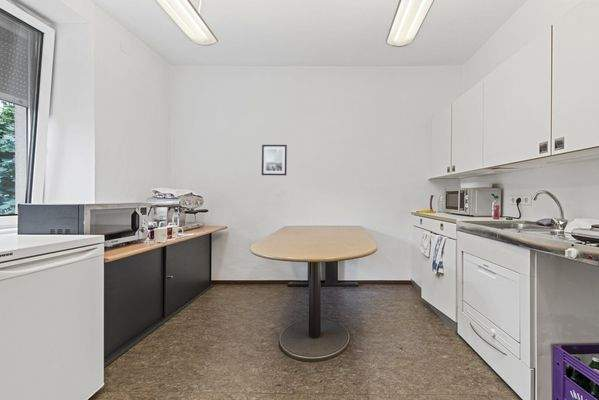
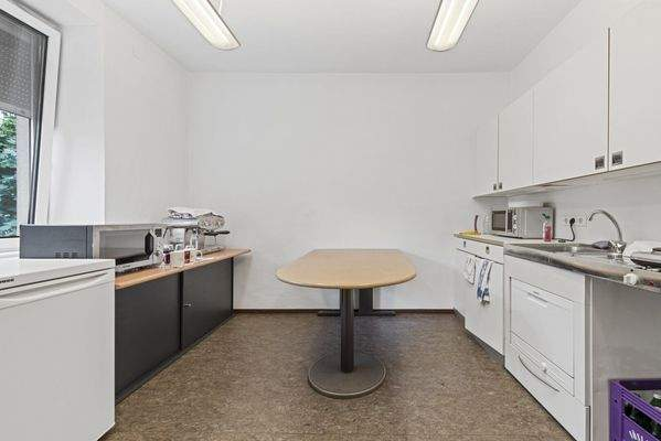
- wall art (274, 160)
